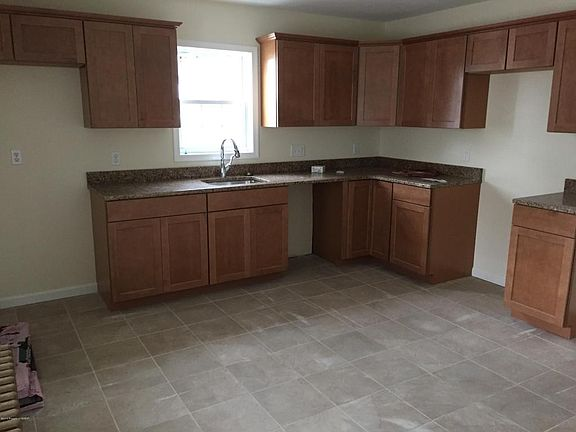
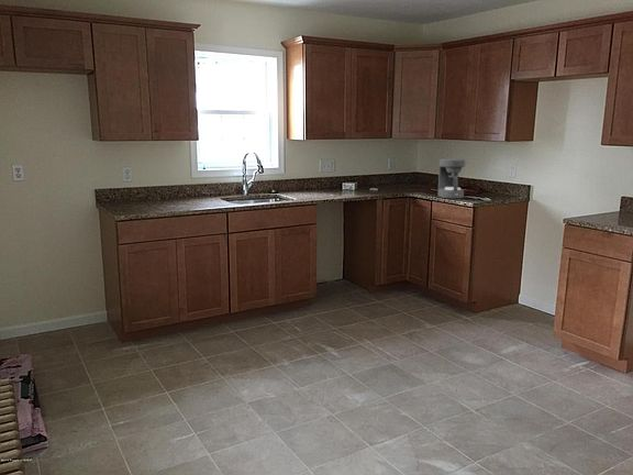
+ coffee maker (452, 178)
